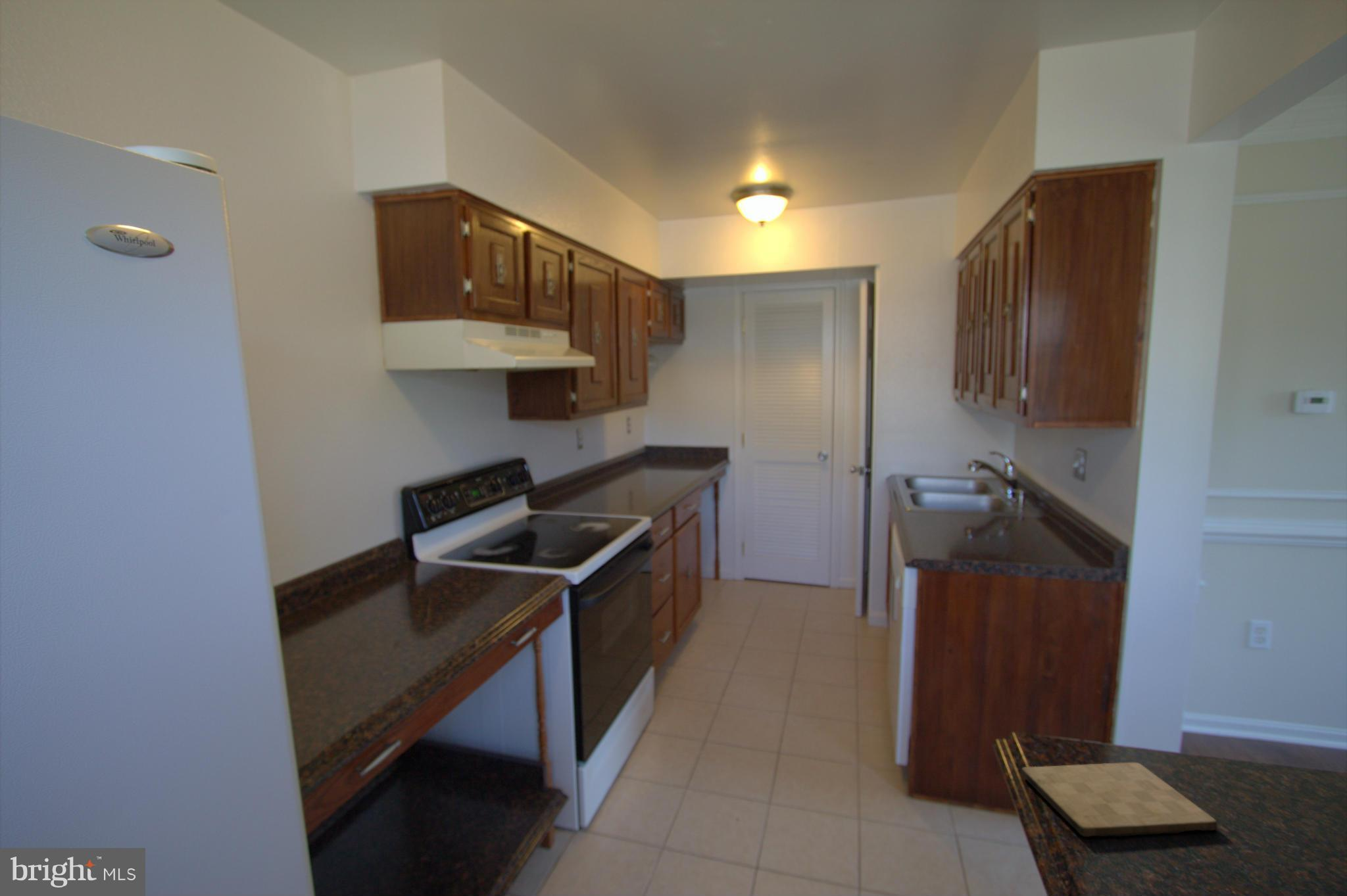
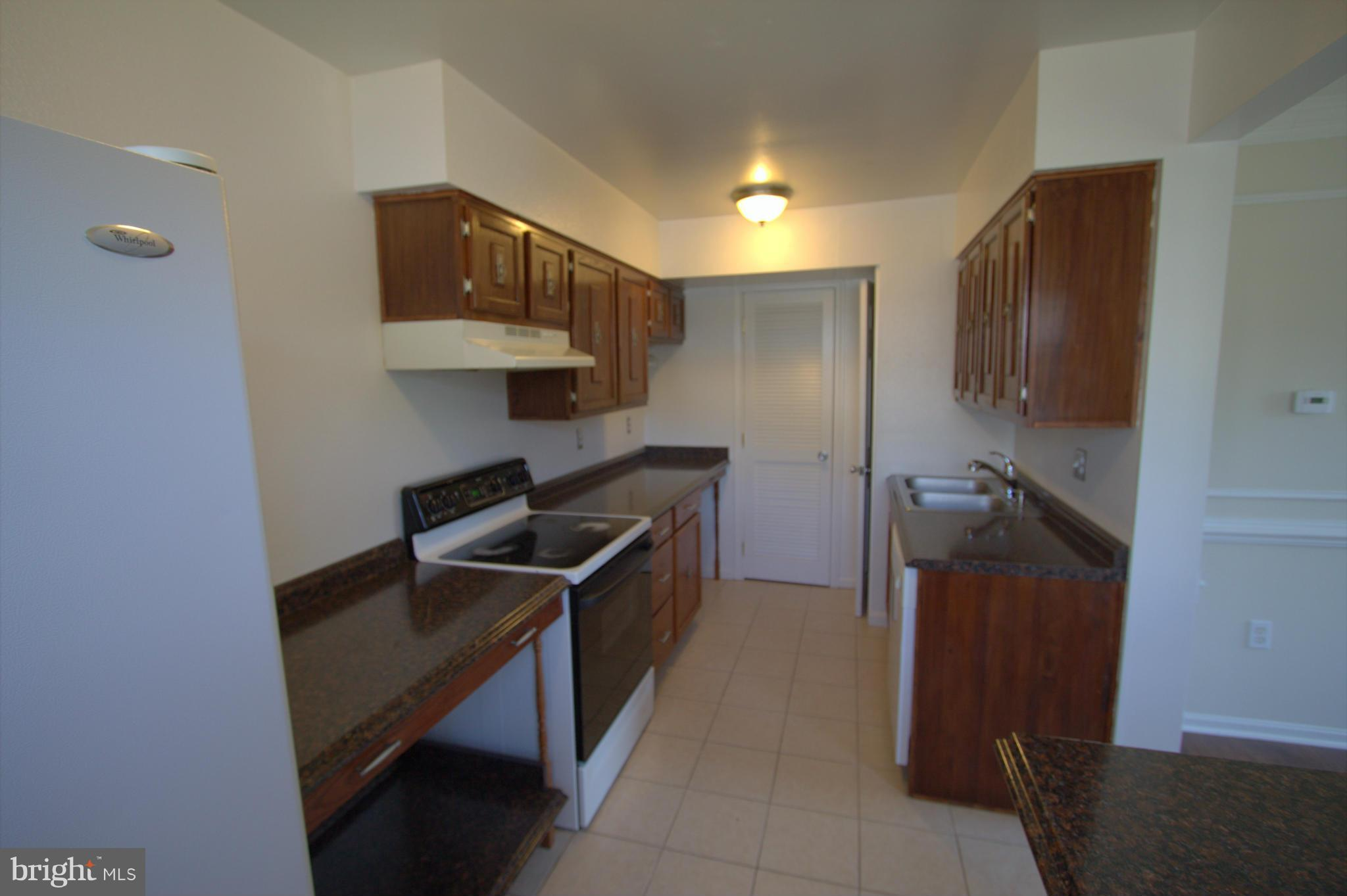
- cutting board (1112, 796)
